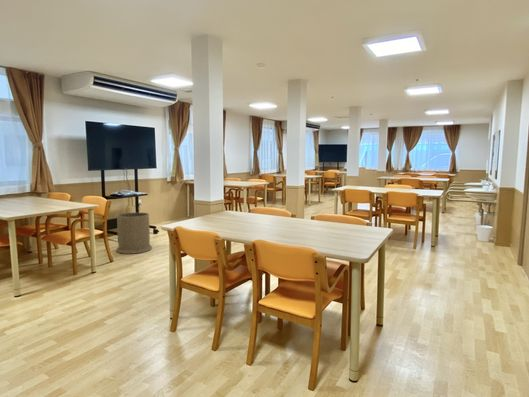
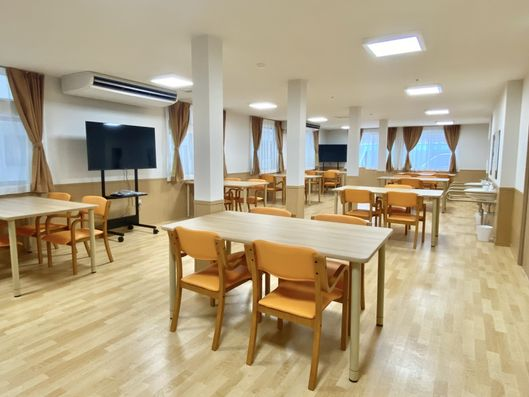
- trash can (133, 232)
